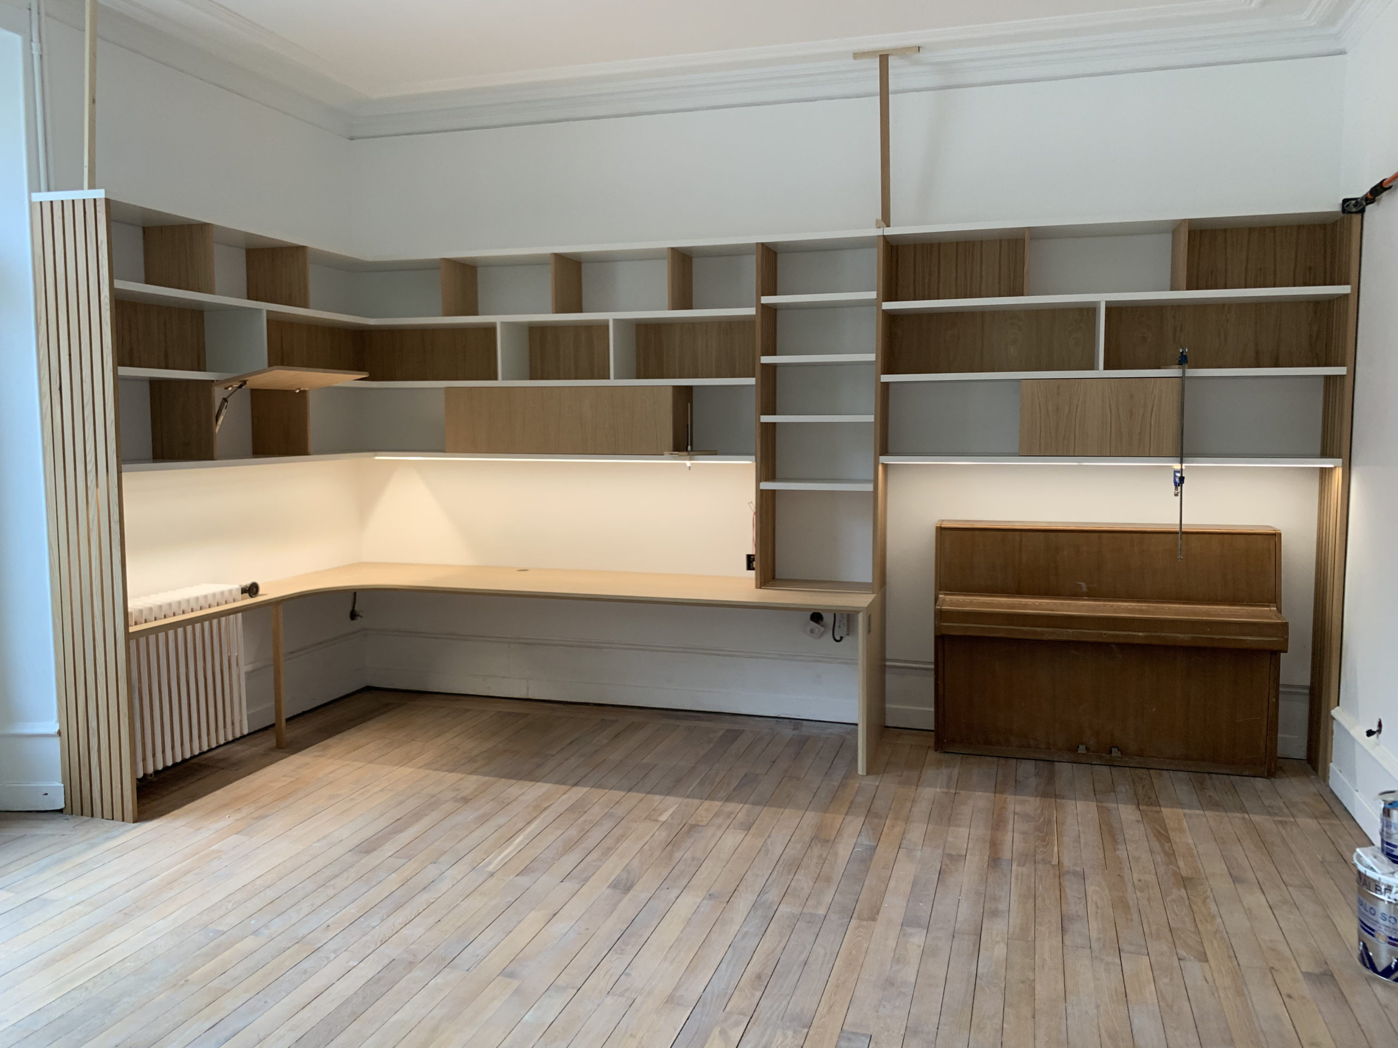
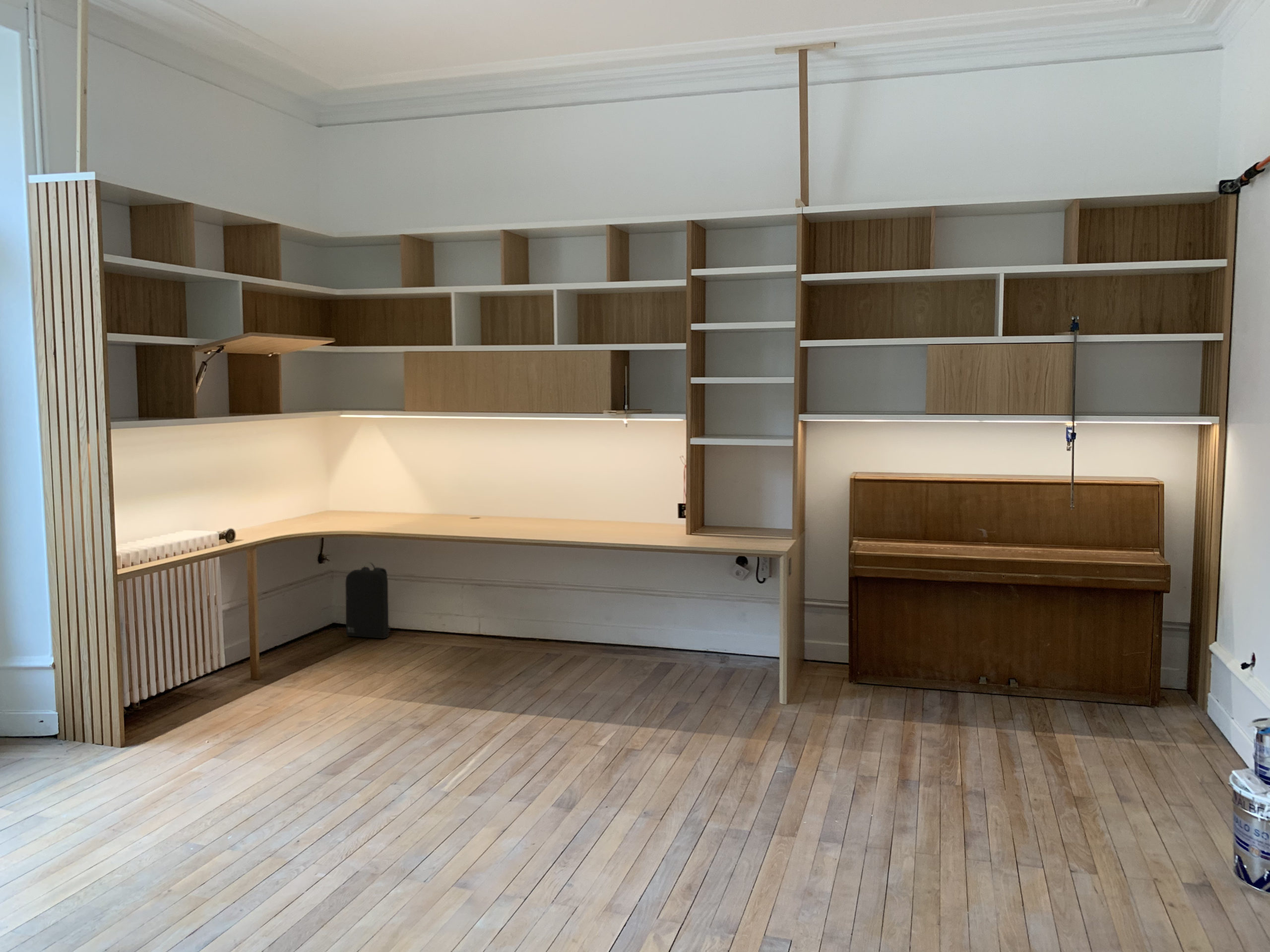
+ backpack (371, 598)
